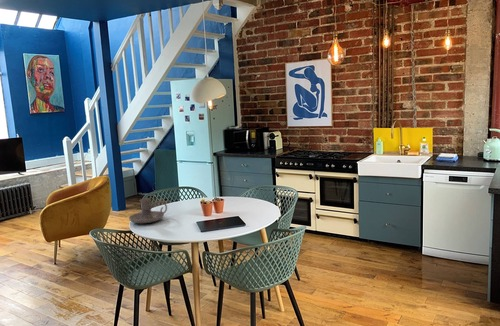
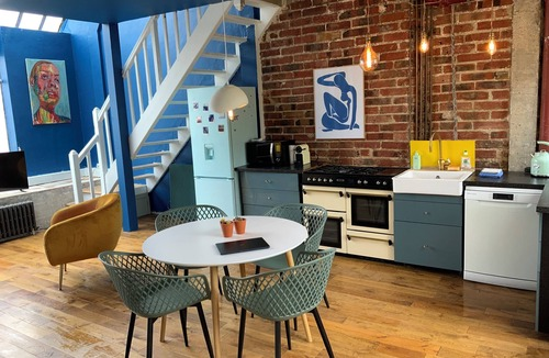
- candle holder (149, 209)
